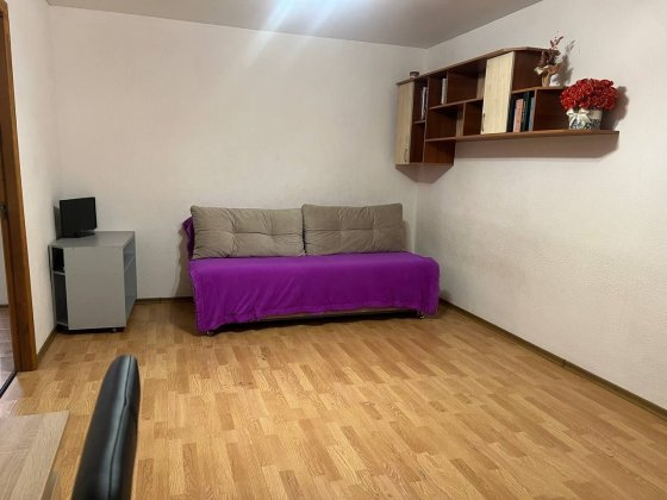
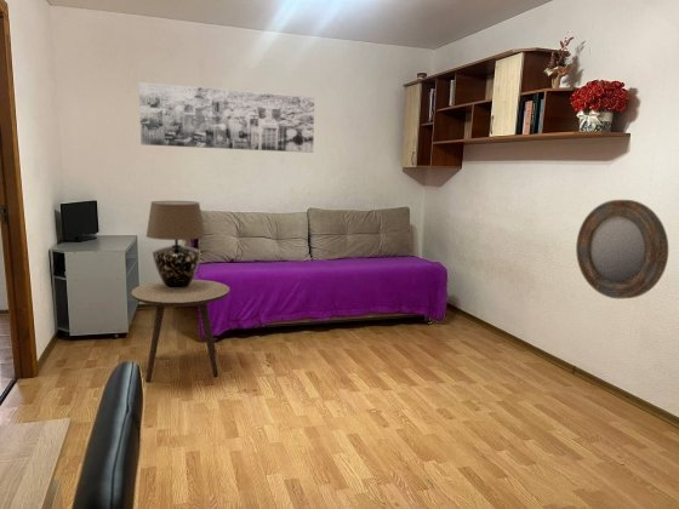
+ side table (202, 325)
+ table lamp (176, 244)
+ home mirror (617, 248)
+ wall art (230, 119)
